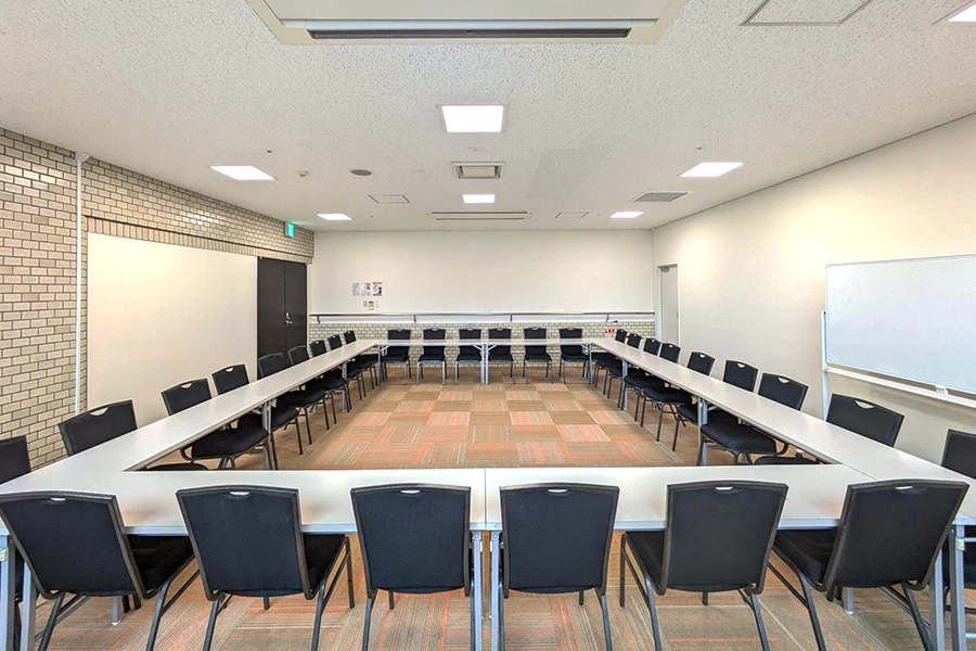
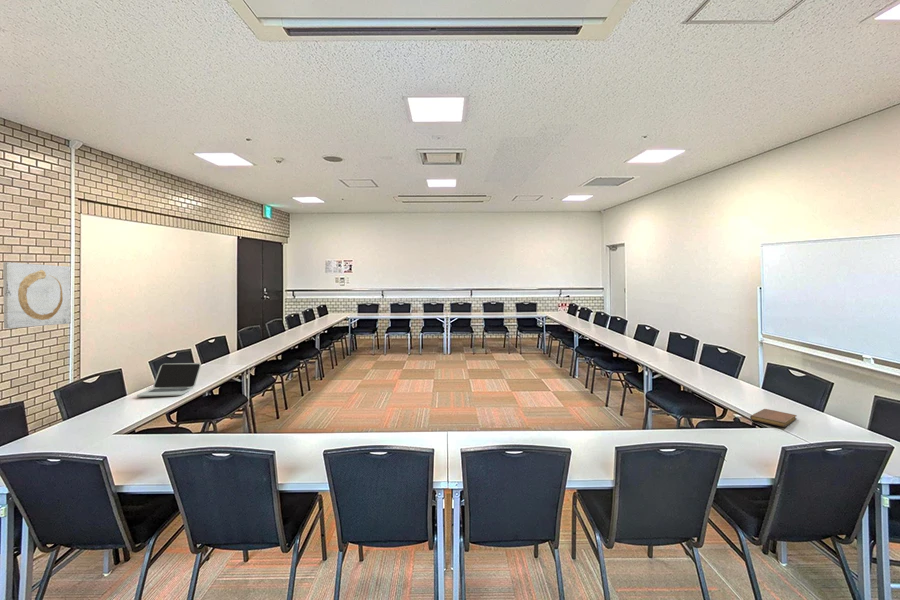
+ notebook (773, 417)
+ wall art (39, 295)
+ laptop (170, 378)
